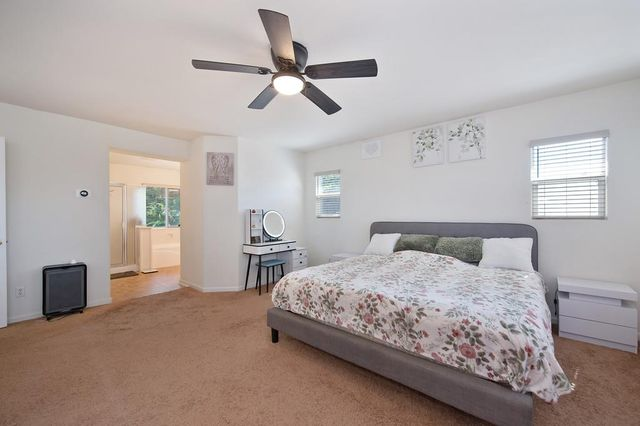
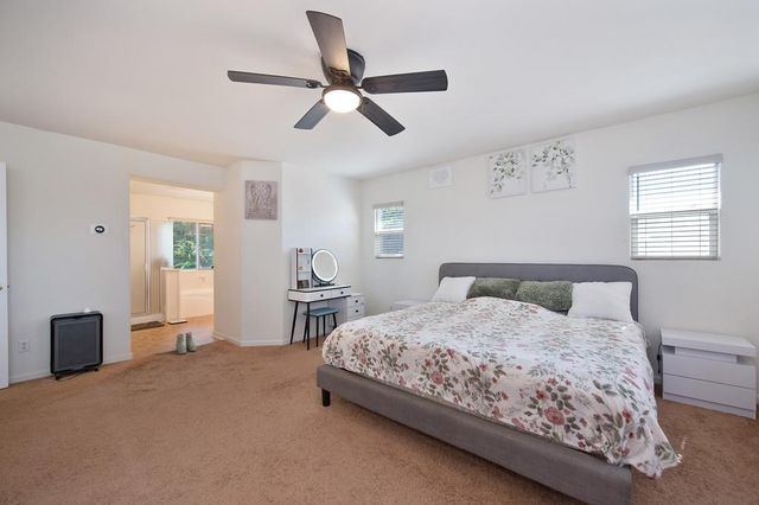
+ boots (186, 343)
